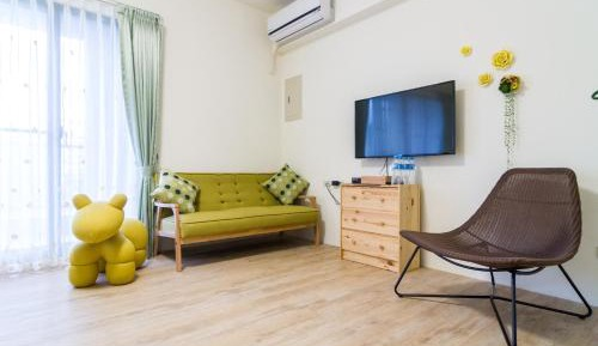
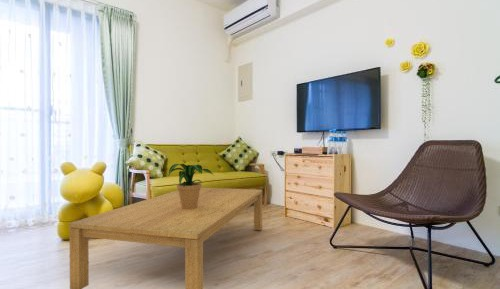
+ potted plant (189, 184)
+ coffee table (191, 226)
